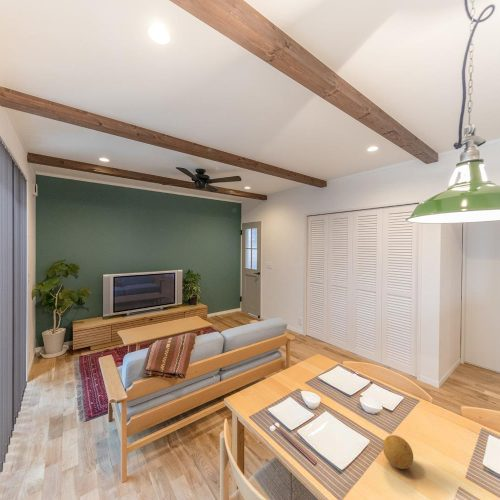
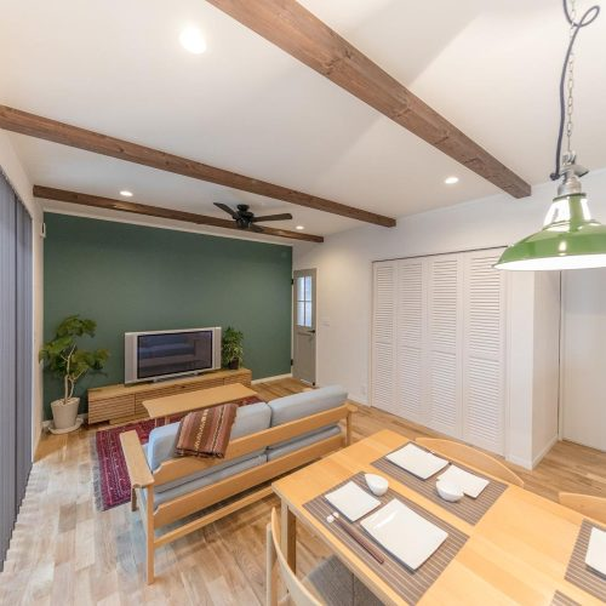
- fruit (397, 451)
